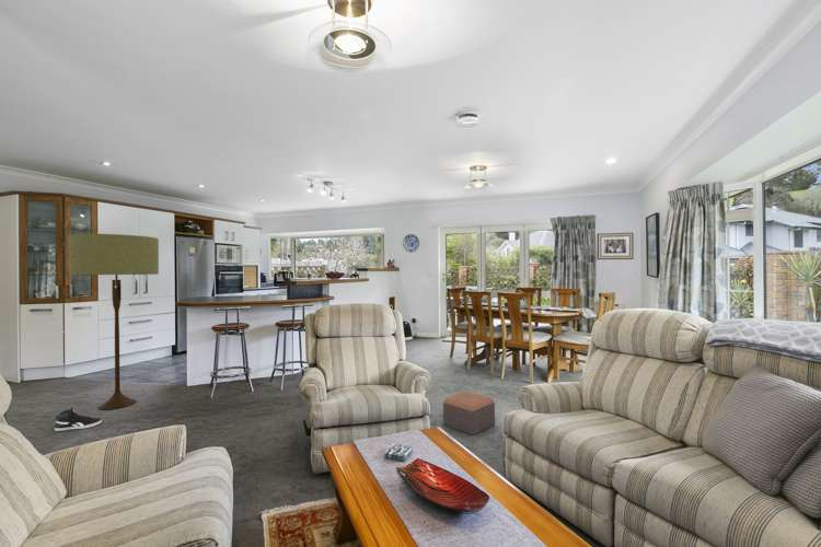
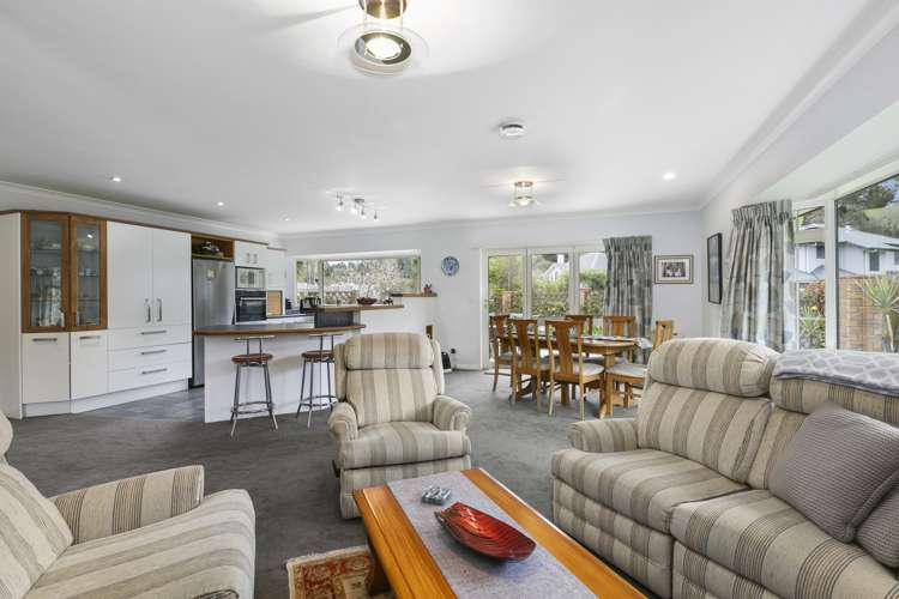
- footstool (469, 410)
- floor lamp (116, 319)
- sneaker (78, 417)
